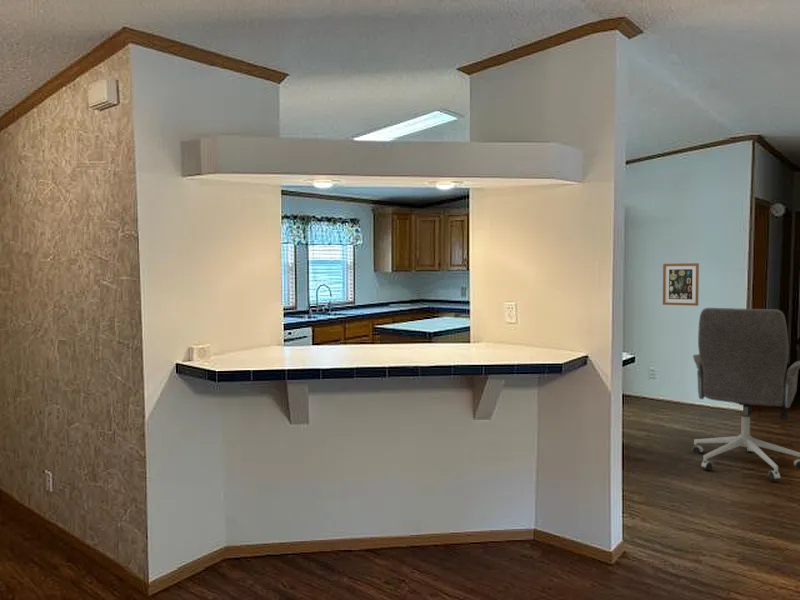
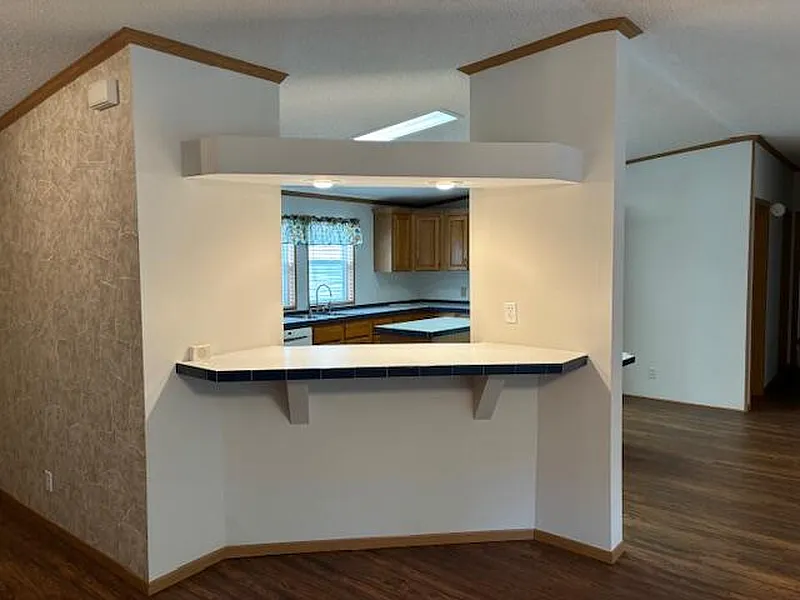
- wall art (680, 284)
- office chair (745, 386)
